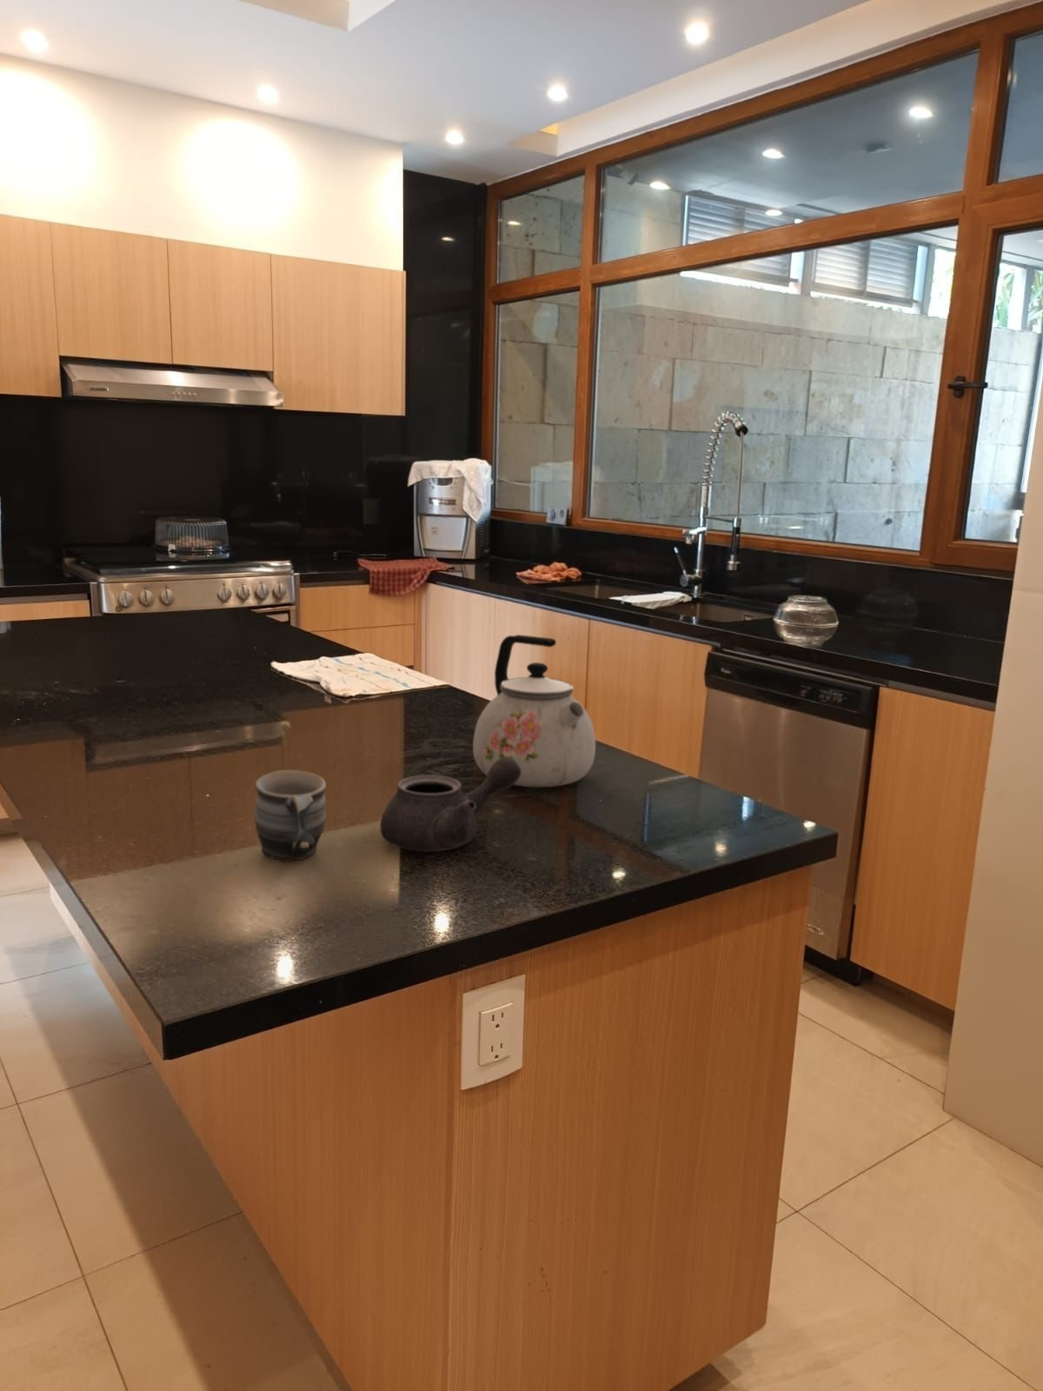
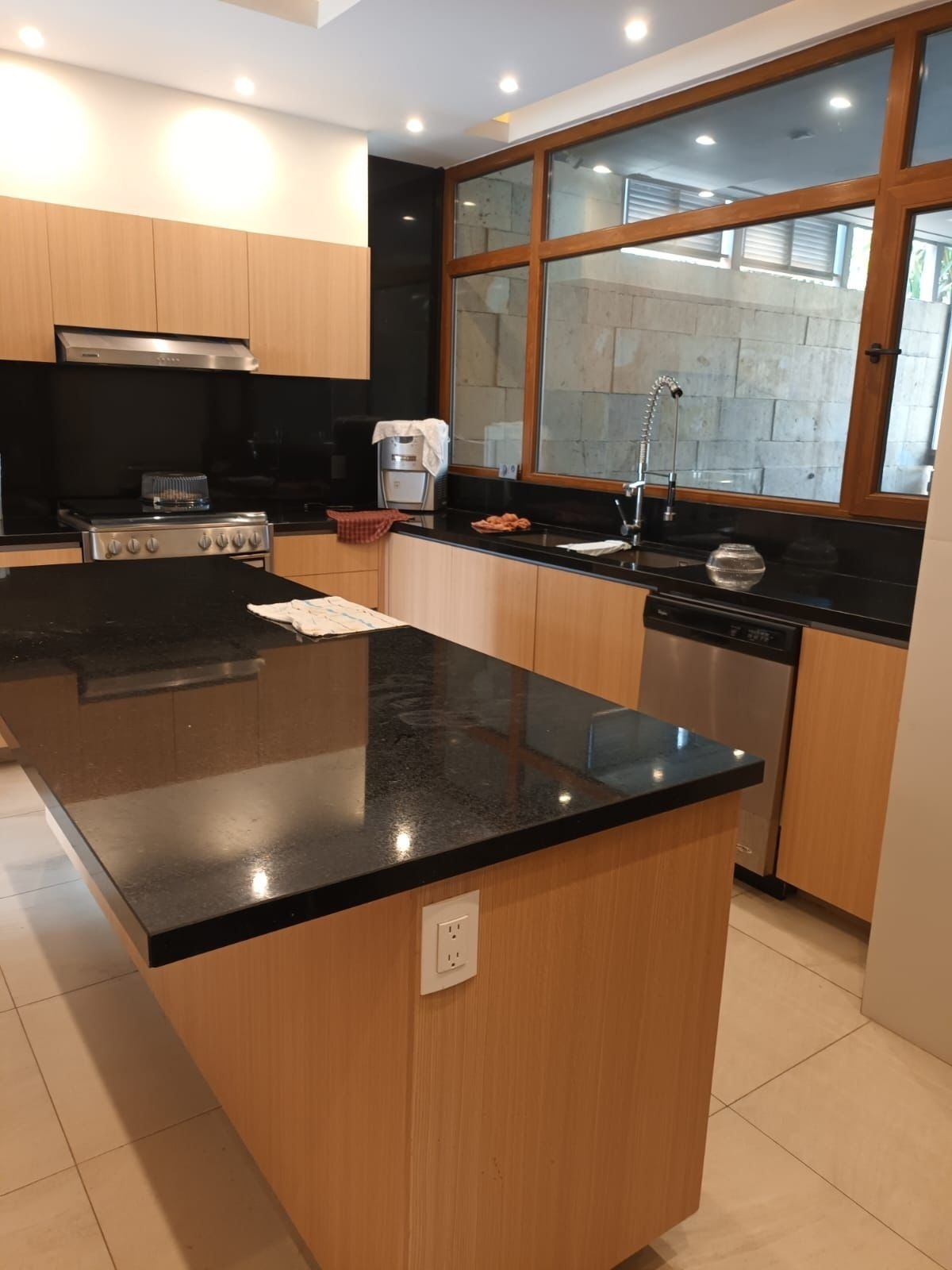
- kettle (536, 708)
- mug (296, 820)
- teapot (456, 802)
